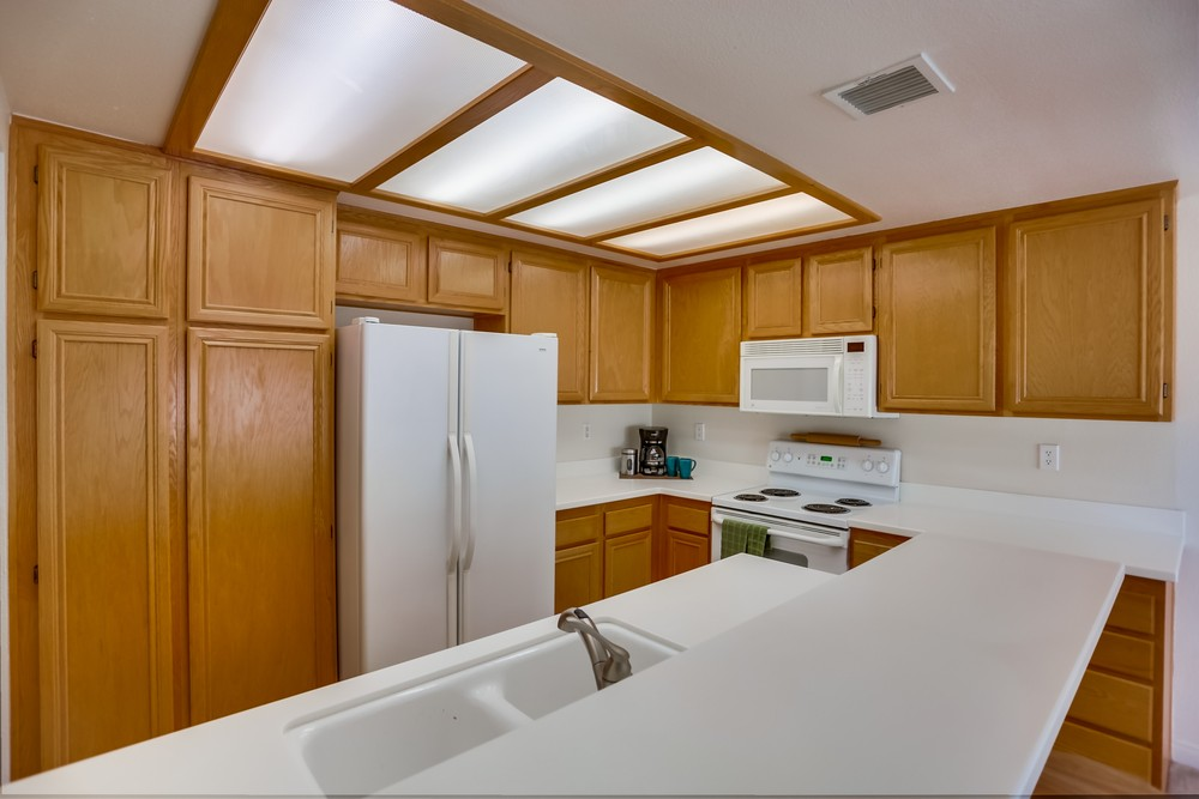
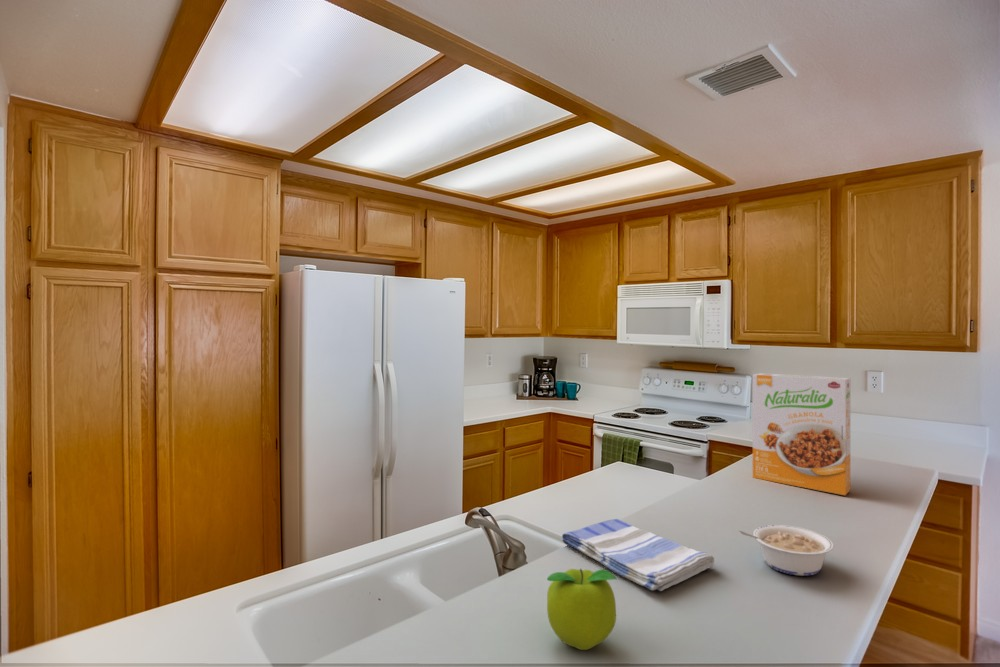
+ fruit (581, 605)
+ dish towel (634, 548)
+ legume (790, 549)
+ cereal box (799, 429)
